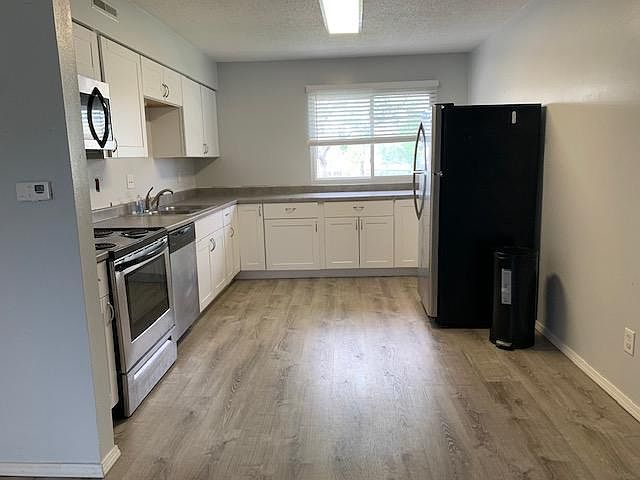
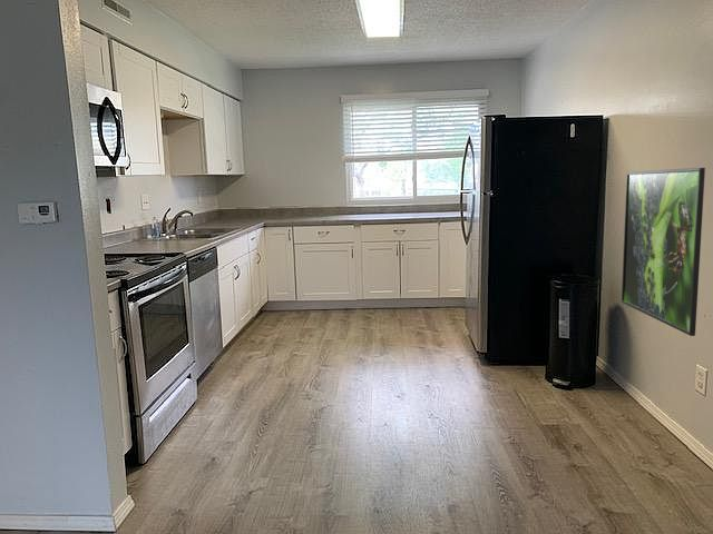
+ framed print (656, 245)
